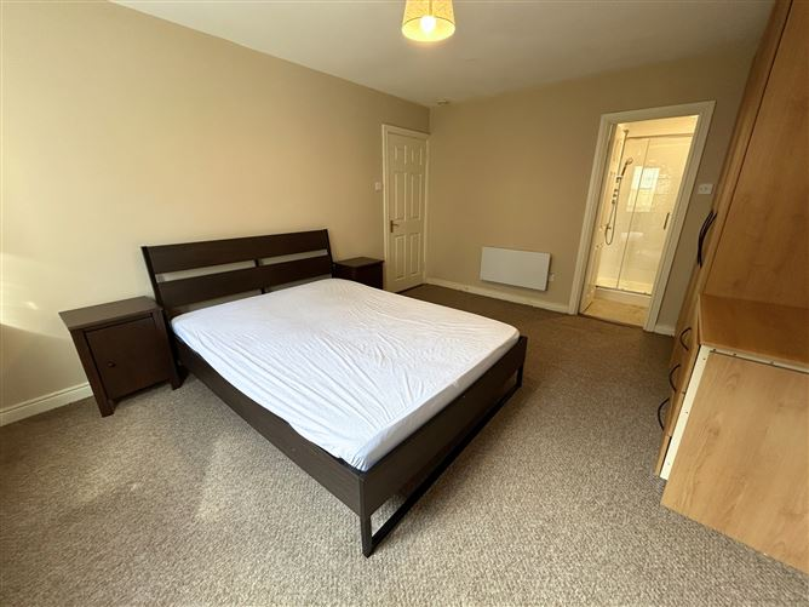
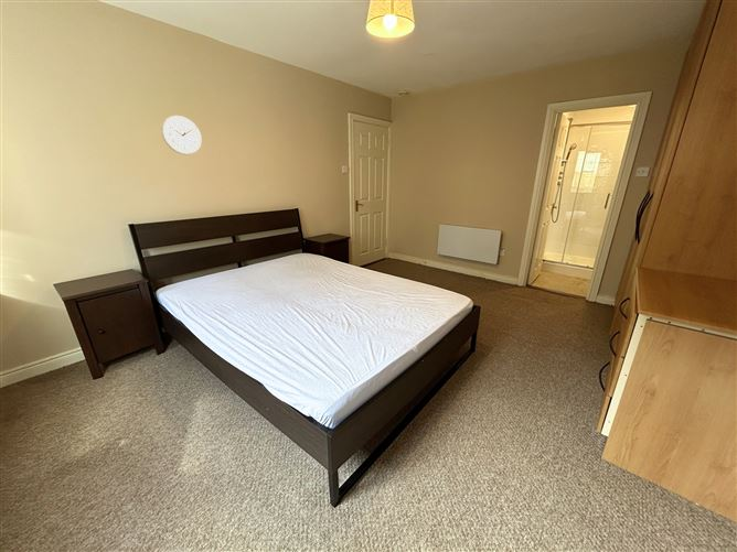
+ wall clock (182, 134)
